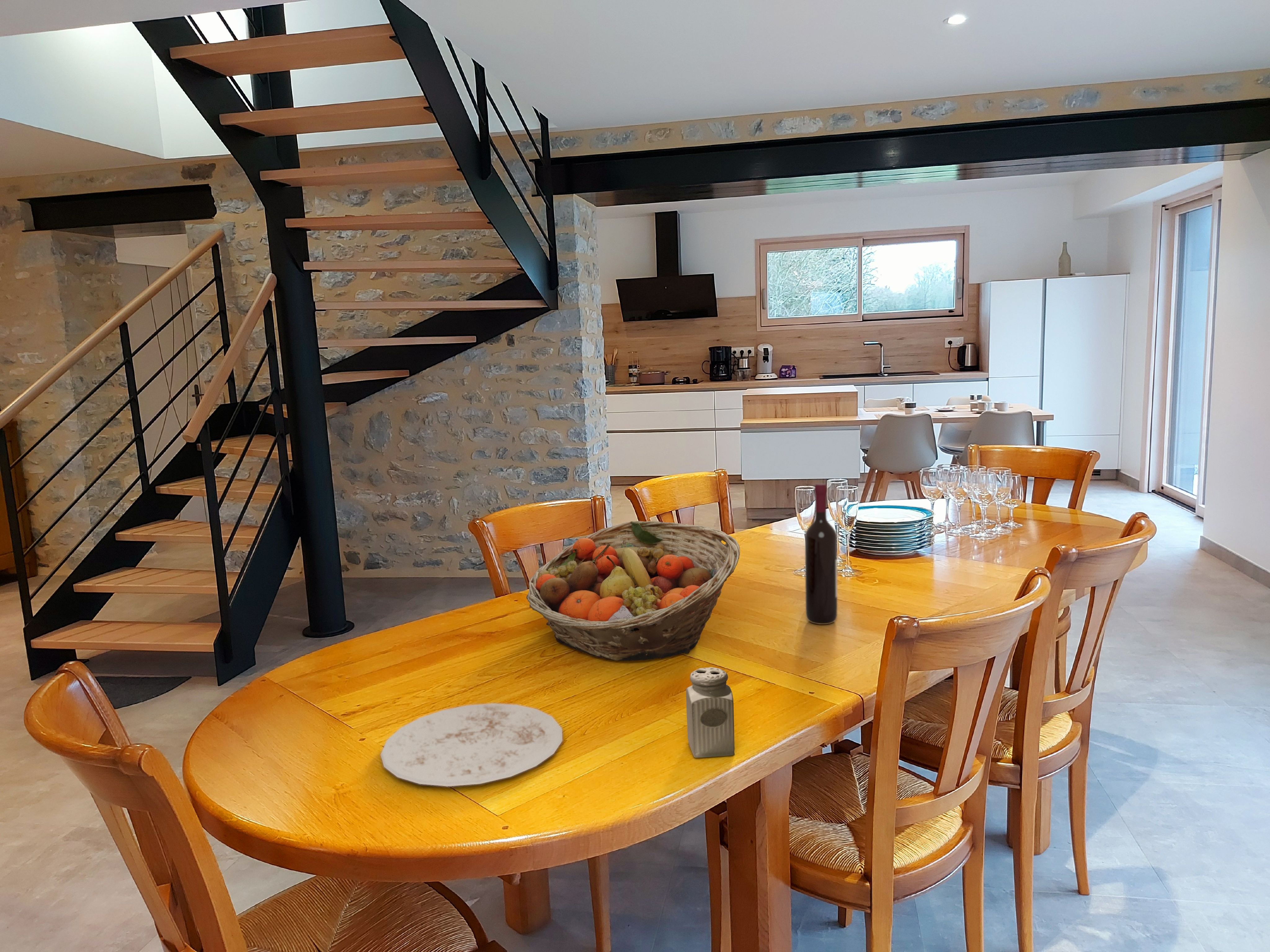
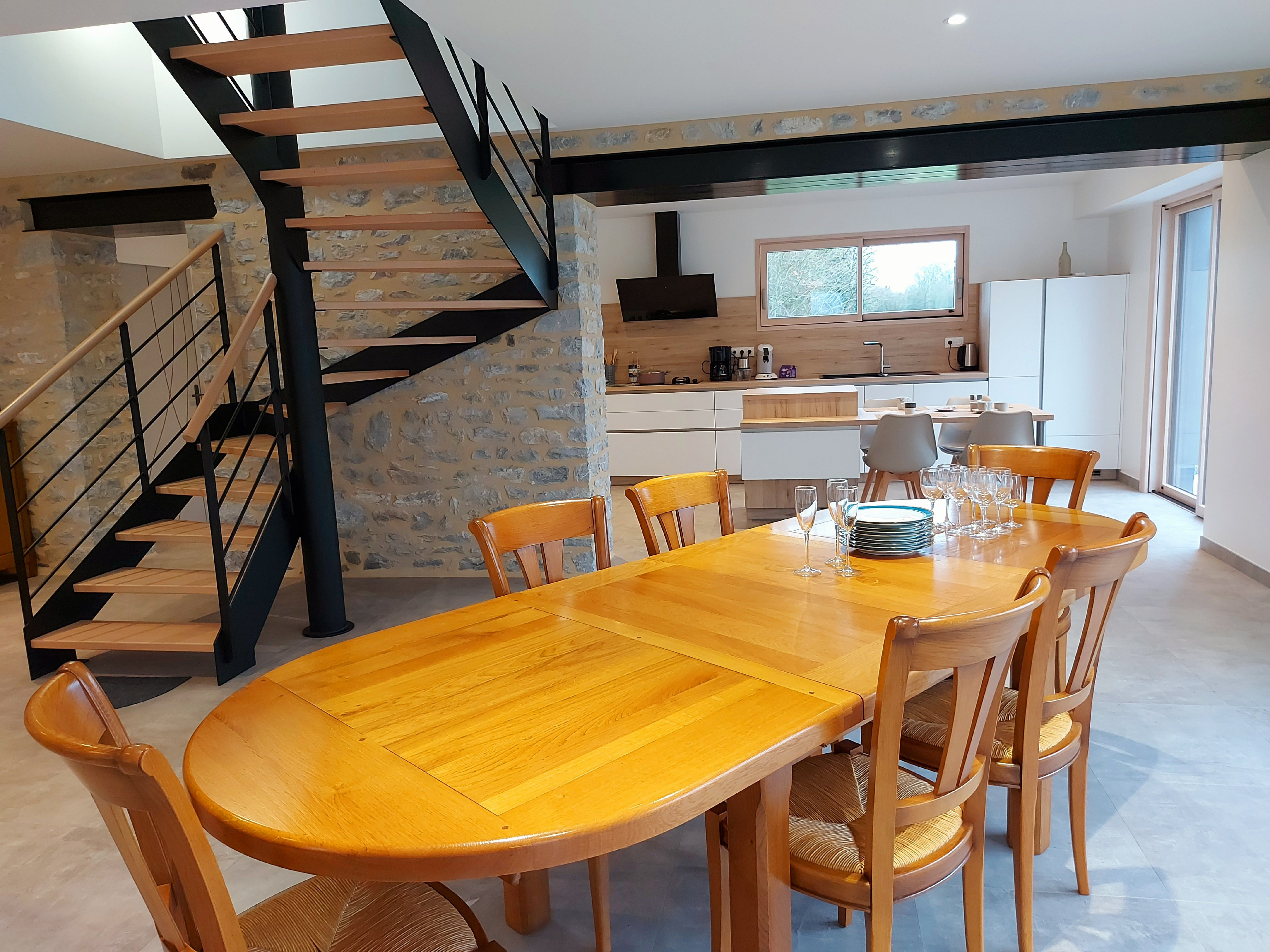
- wine bottle (821, 553)
- fruit basket (632, 586)
- plate (473, 743)
- salt shaker (710, 709)
